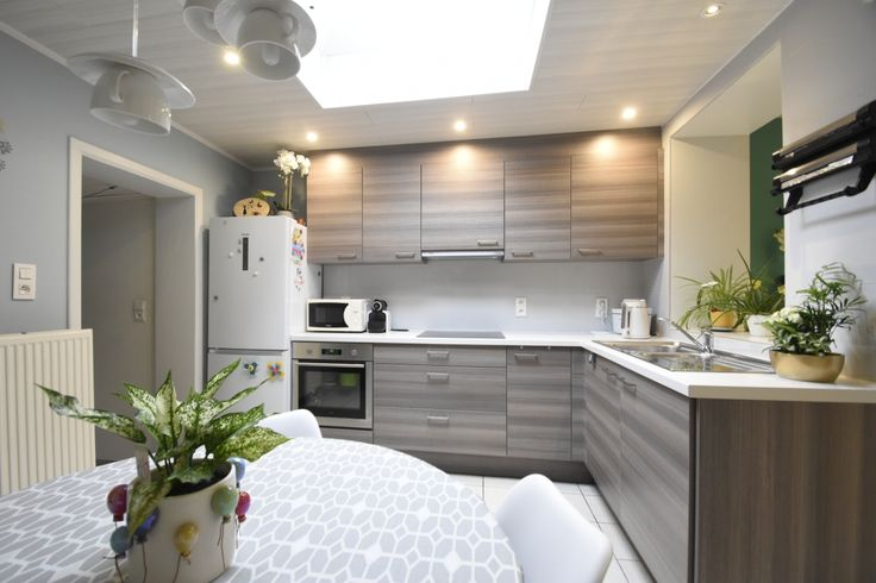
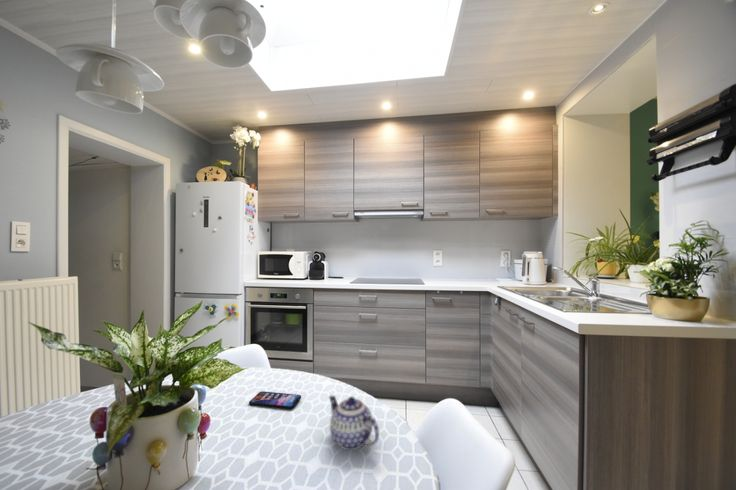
+ smartphone (275, 399)
+ teapot (351, 418)
